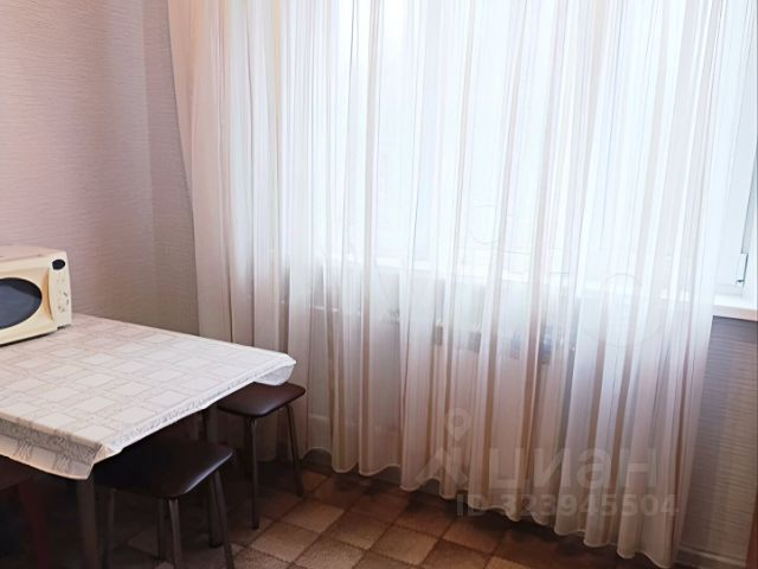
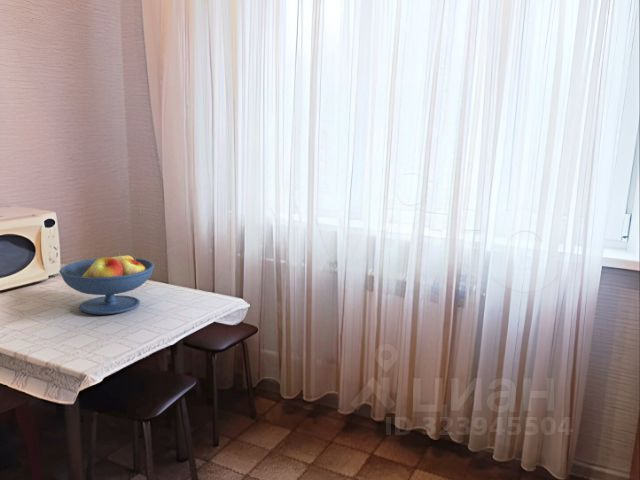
+ fruit bowl (109, 279)
